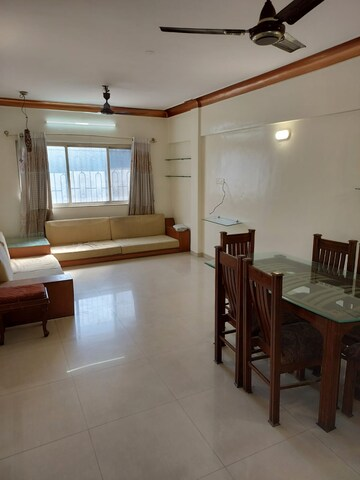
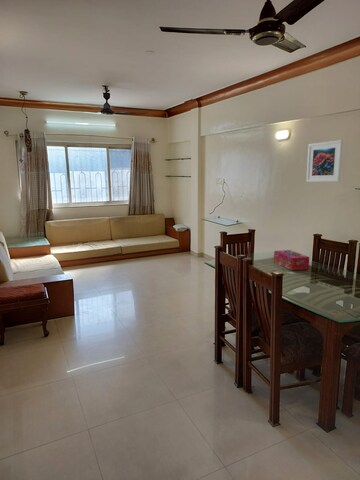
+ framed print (323, 162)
+ tissue box (290, 259)
